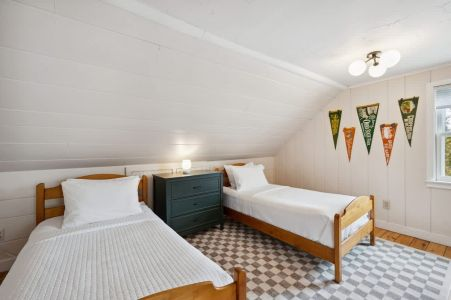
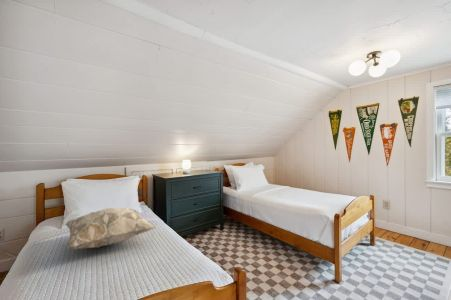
+ decorative pillow (109, 225)
